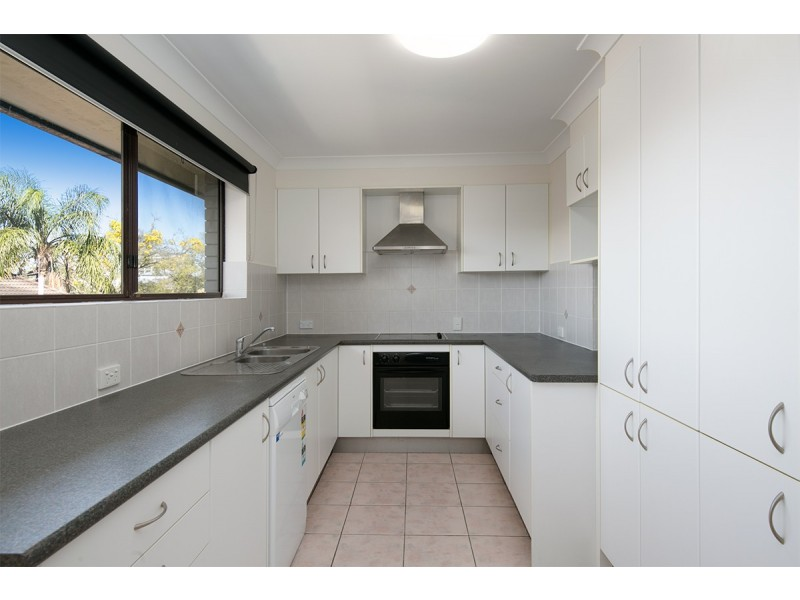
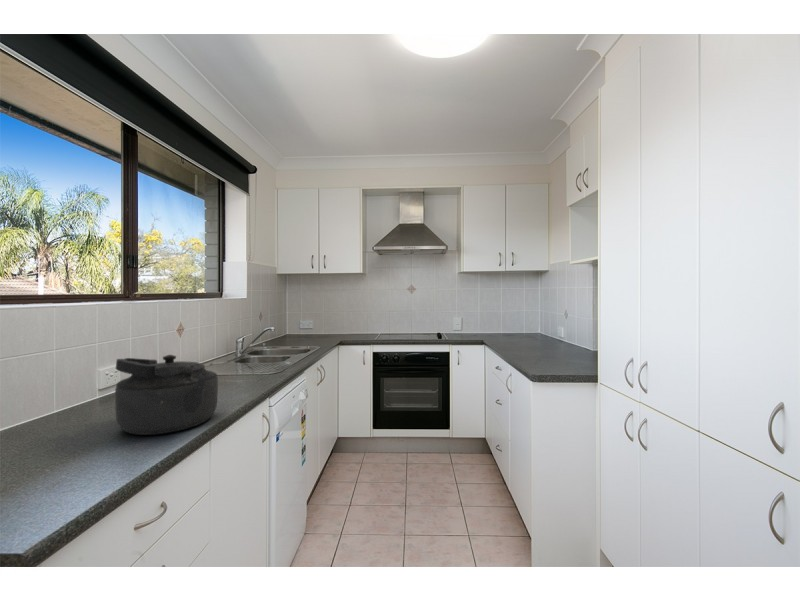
+ kettle (169, 389)
